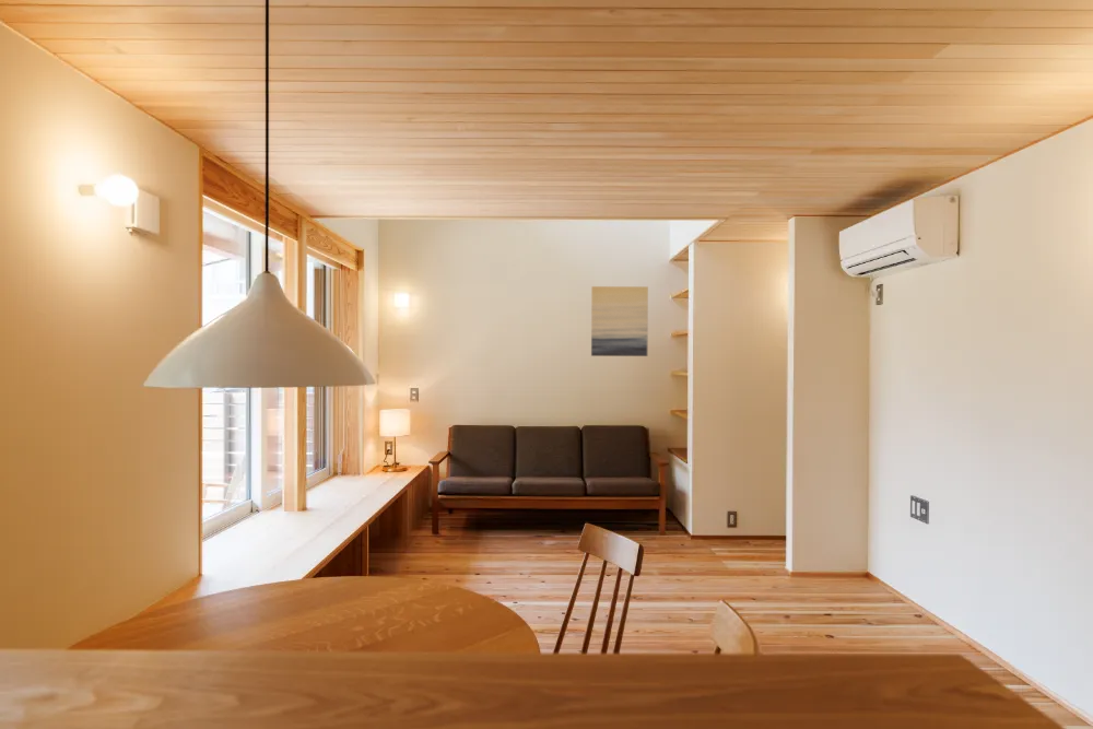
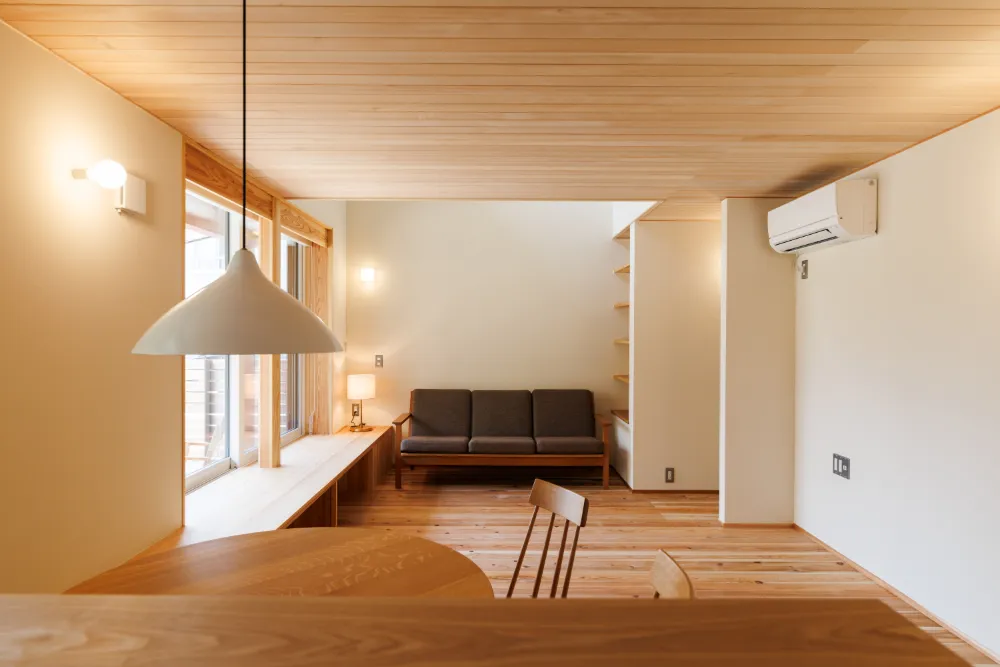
- wall art (619, 321)
